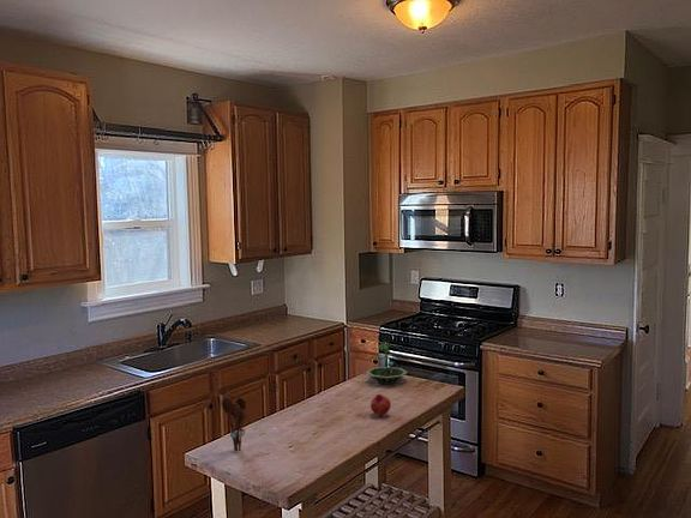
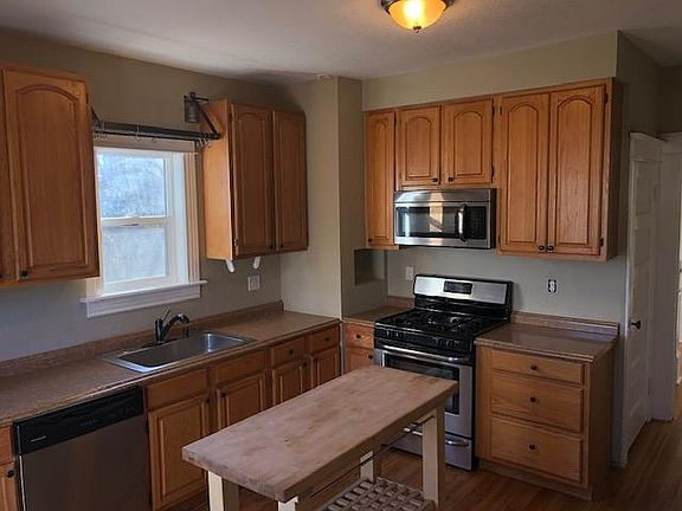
- utensil holder (235, 422)
- terrarium (386, 349)
- fruit (380, 403)
